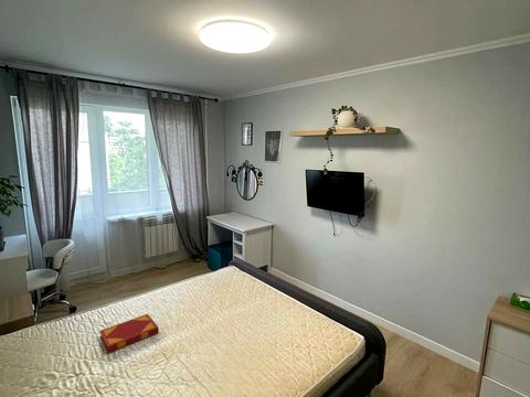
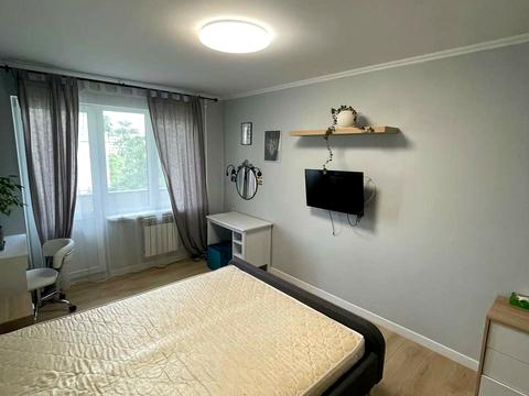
- hardback book (129, 331)
